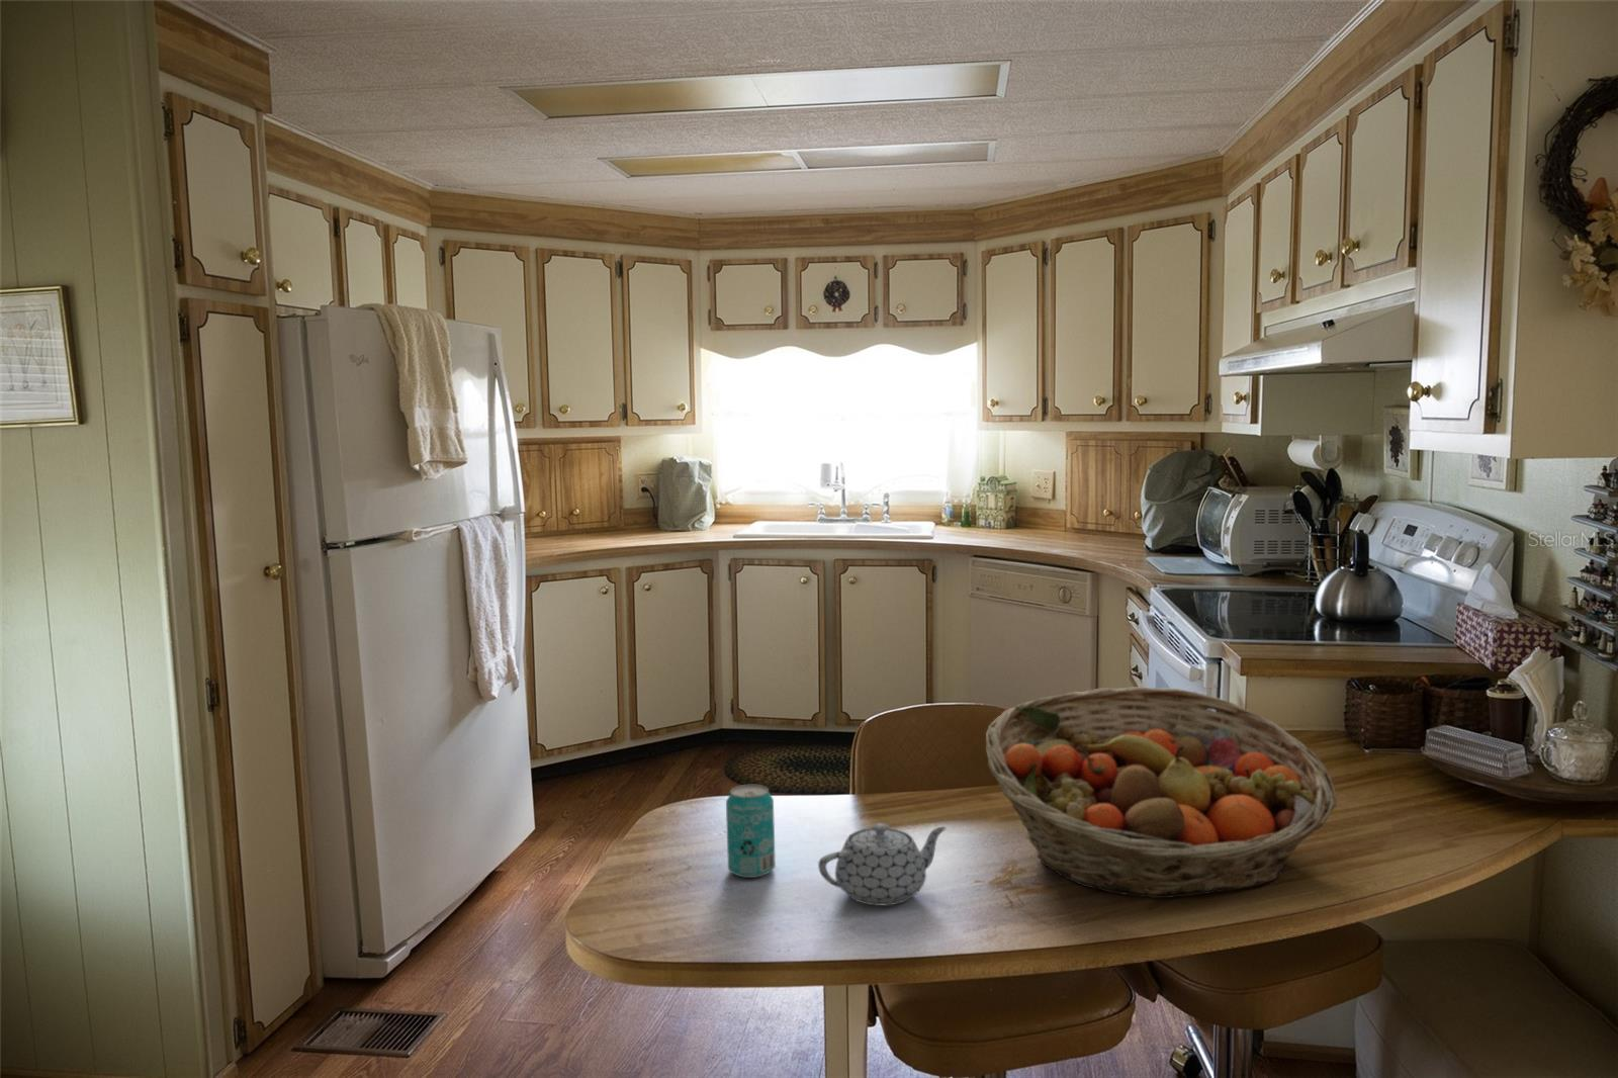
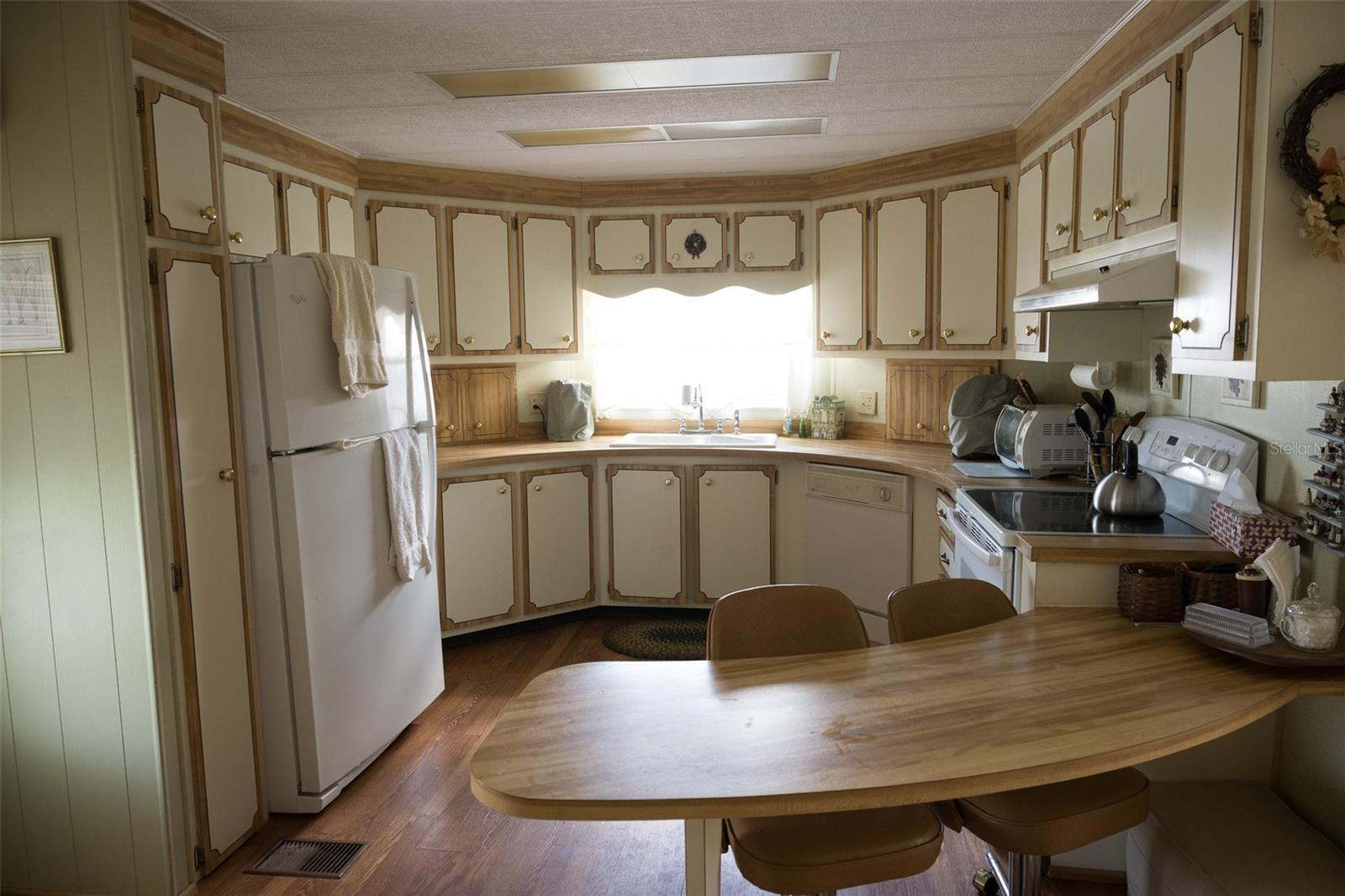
- teapot (884, 858)
- beverage can (751, 830)
- fruit basket (1152, 784)
